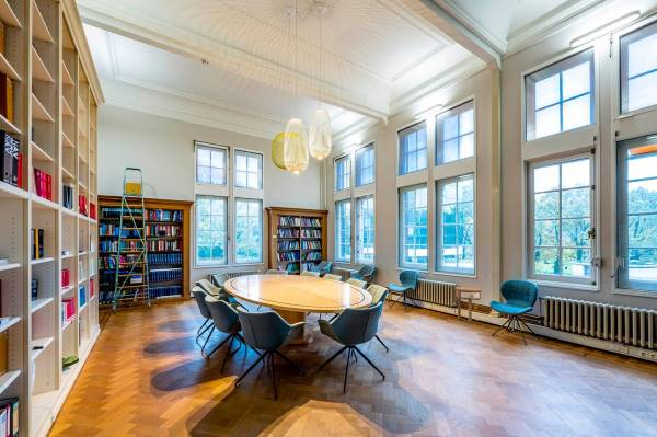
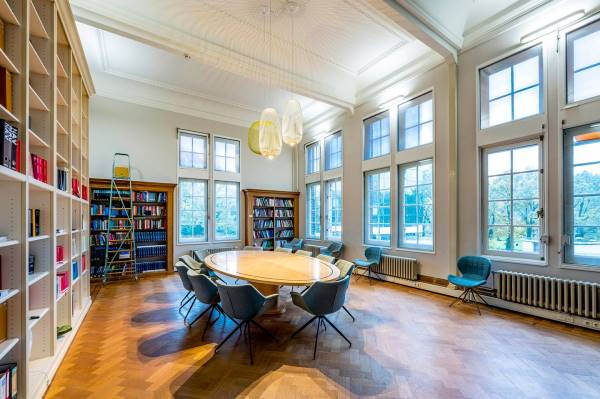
- side table (469, 303)
